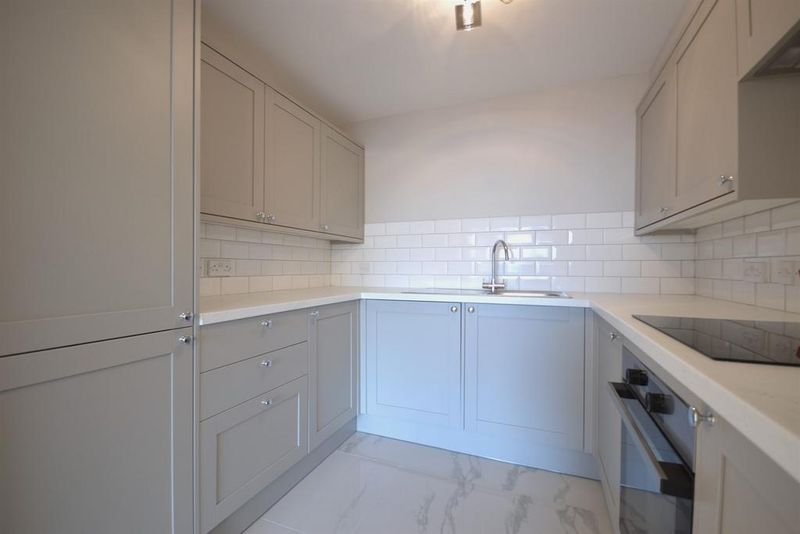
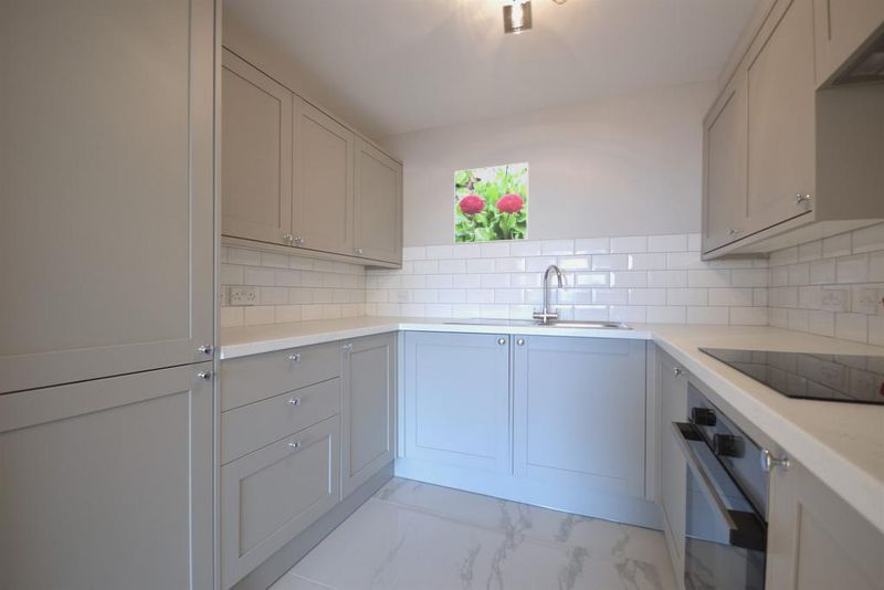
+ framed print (490, 204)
